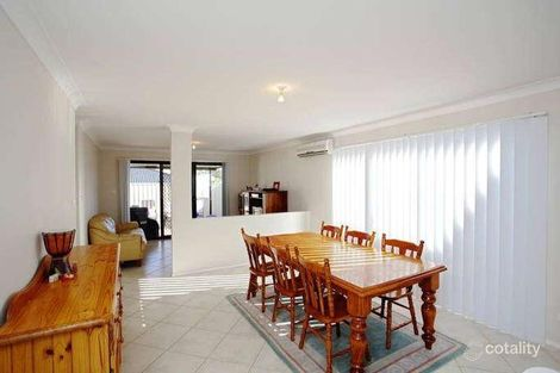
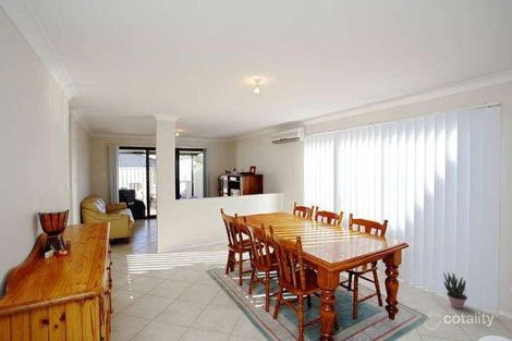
+ potted plant (454, 290)
